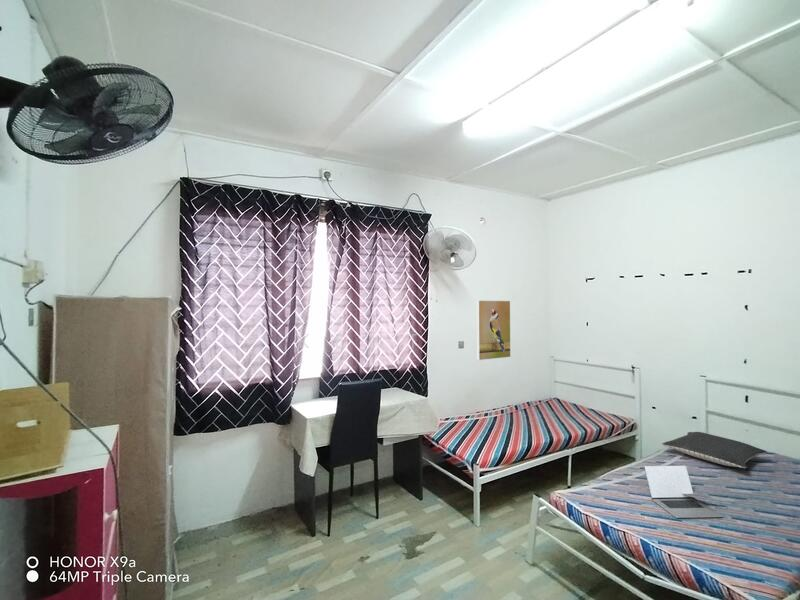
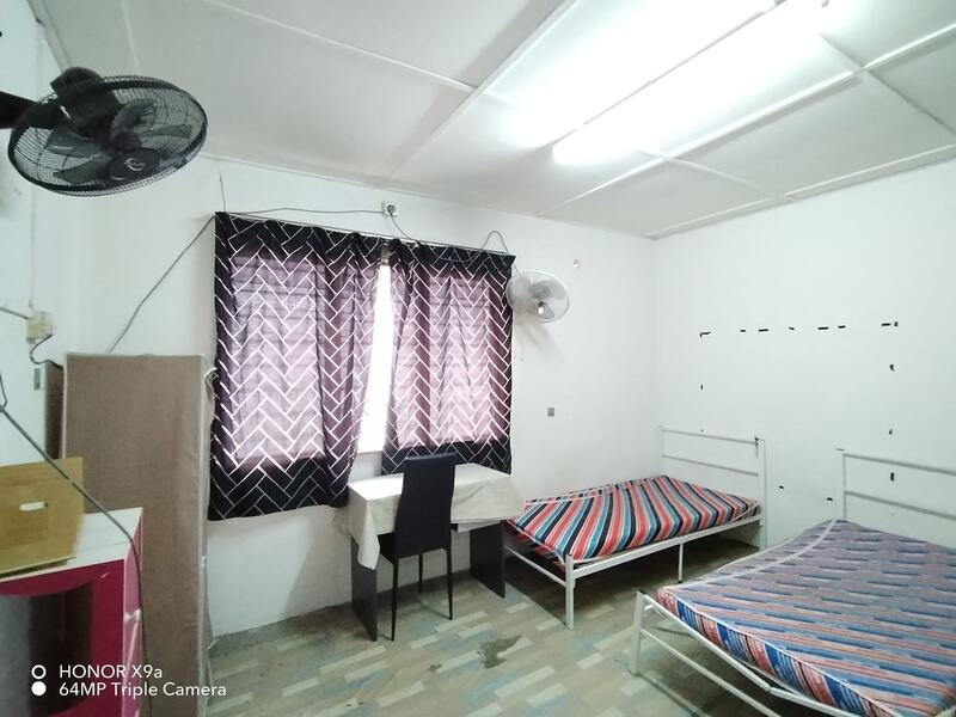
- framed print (494, 329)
- pillow (713, 448)
- laptop (681, 490)
